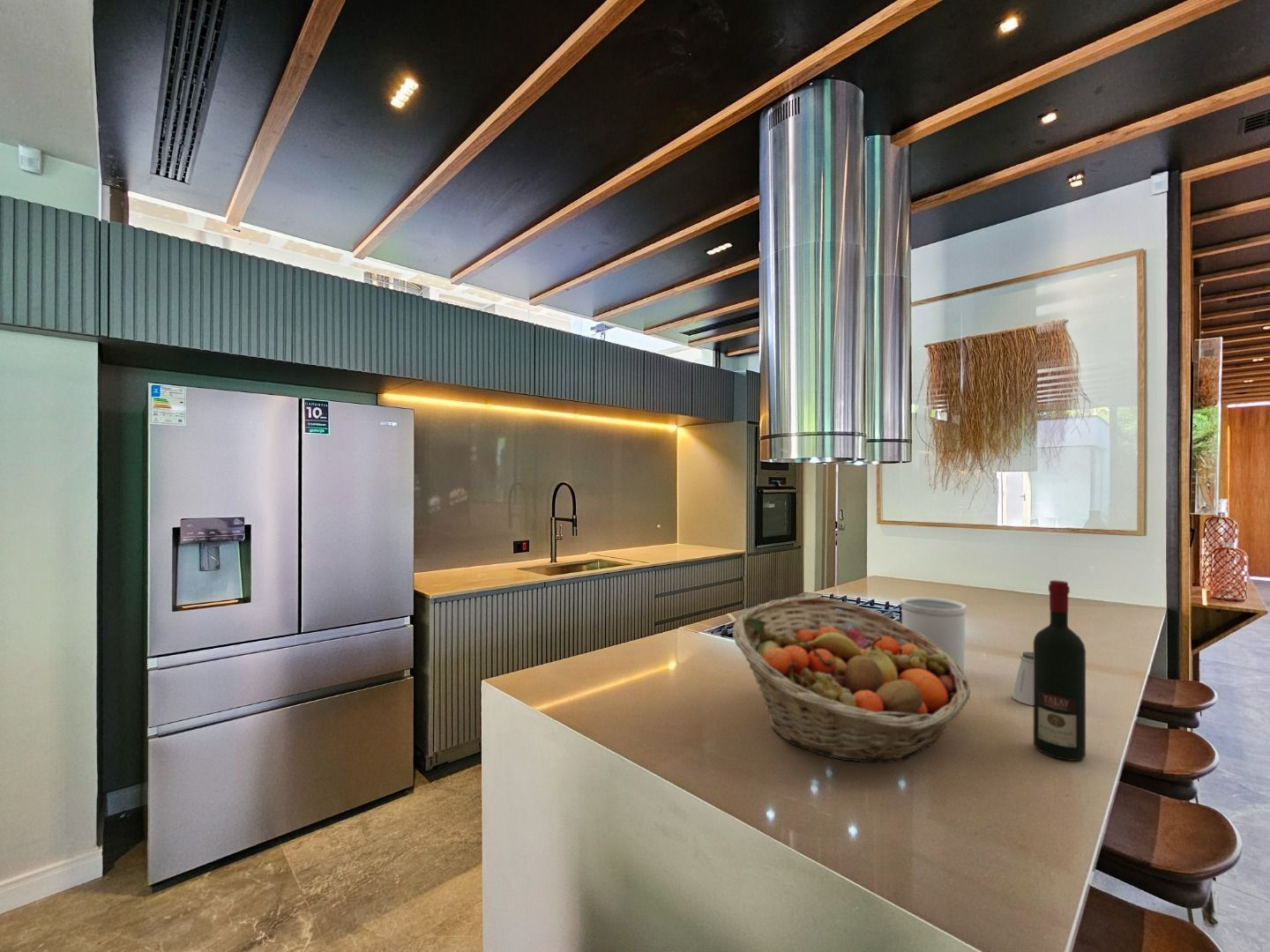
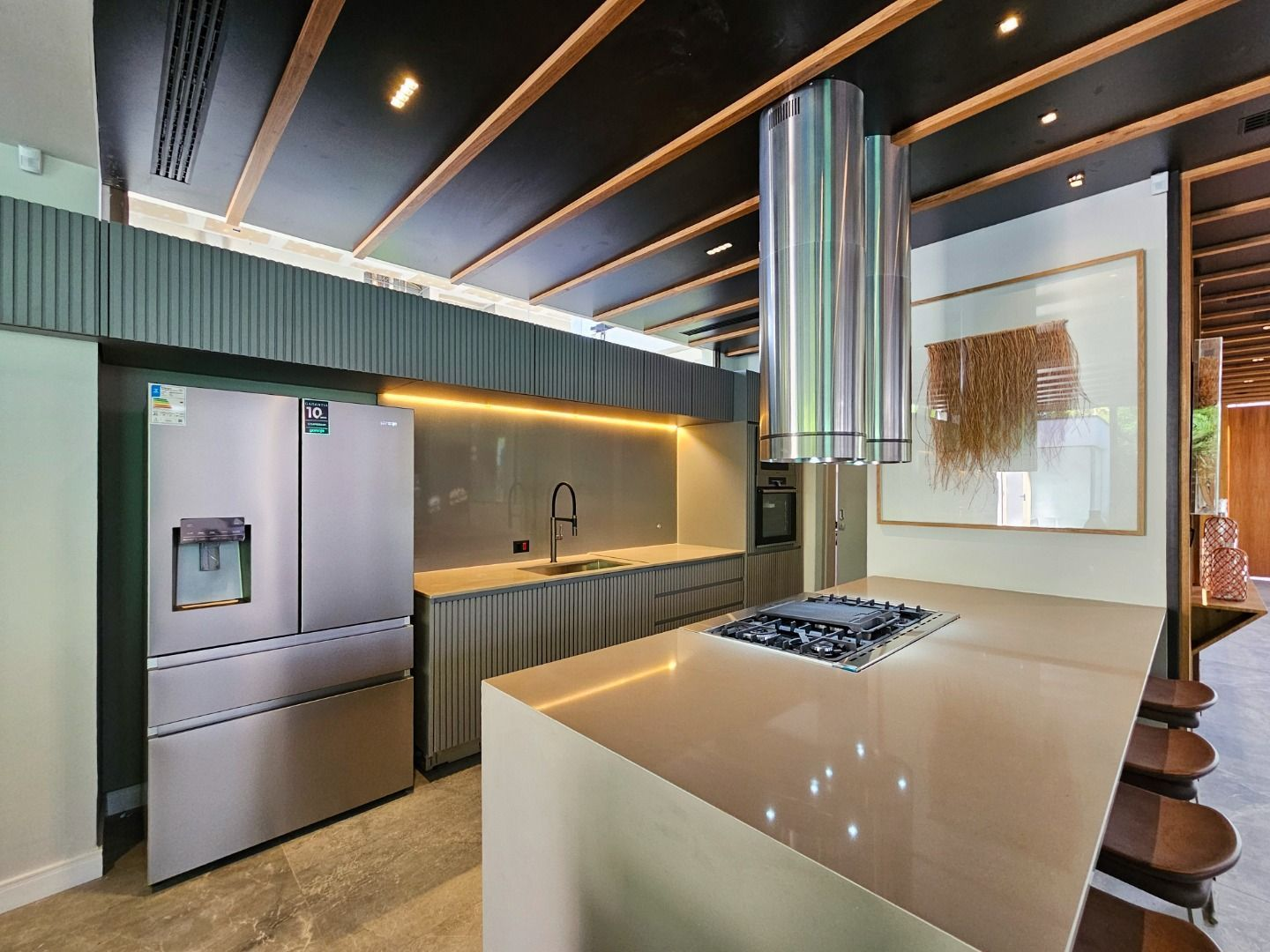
- alcohol (1058, 666)
- saltshaker (1032, 677)
- fruit basket (847, 668)
- utensil holder (932, 636)
